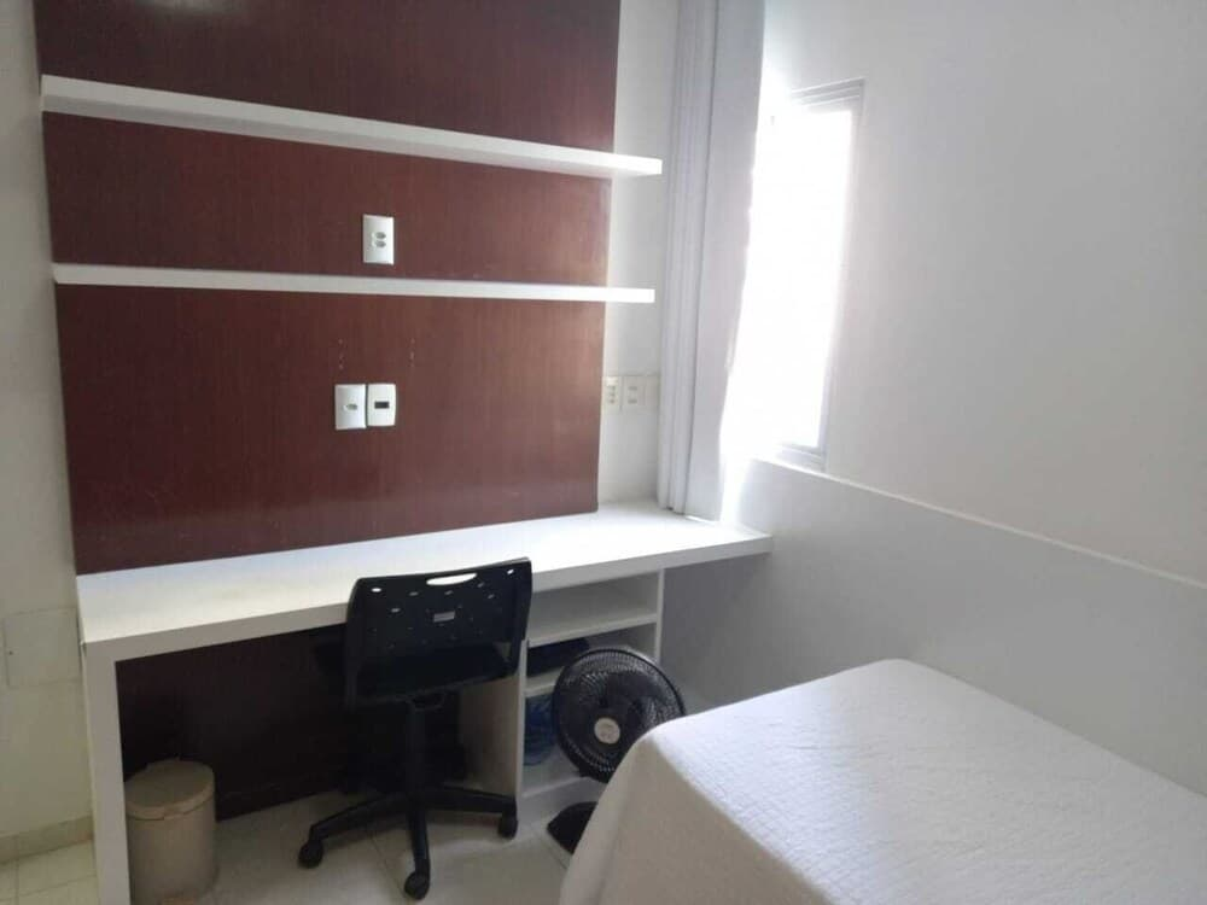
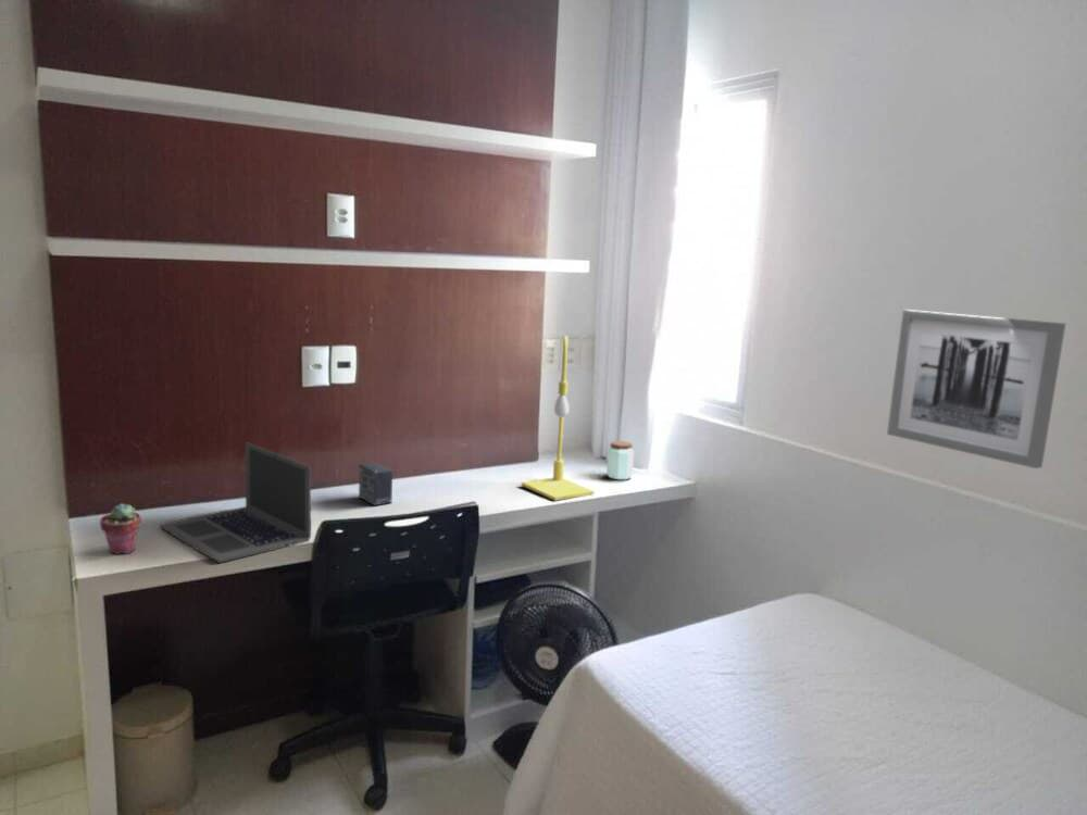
+ peanut butter (620, 460)
+ potted succulent (121, 526)
+ wall art (967, 384)
+ laptop computer (234, 509)
+ small box (375, 482)
+ table lamp (561, 414)
